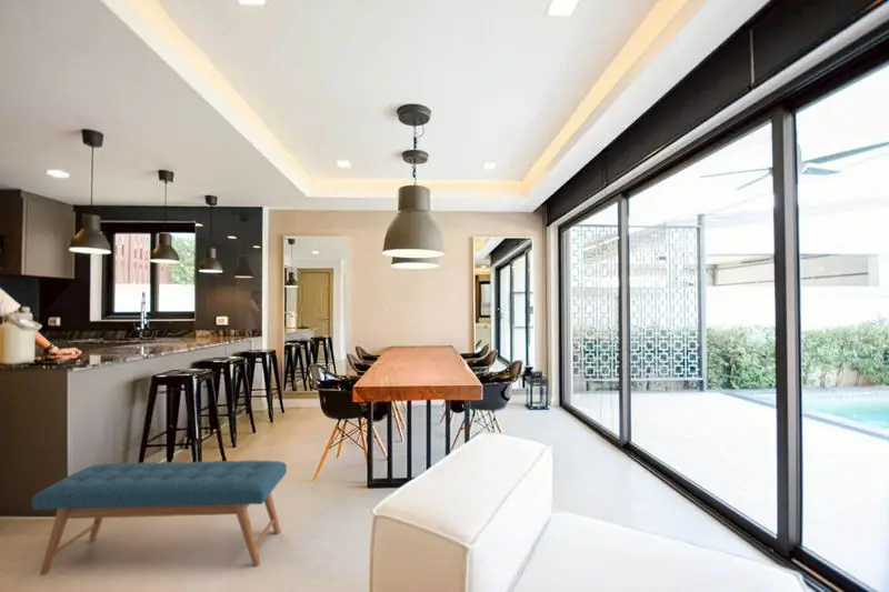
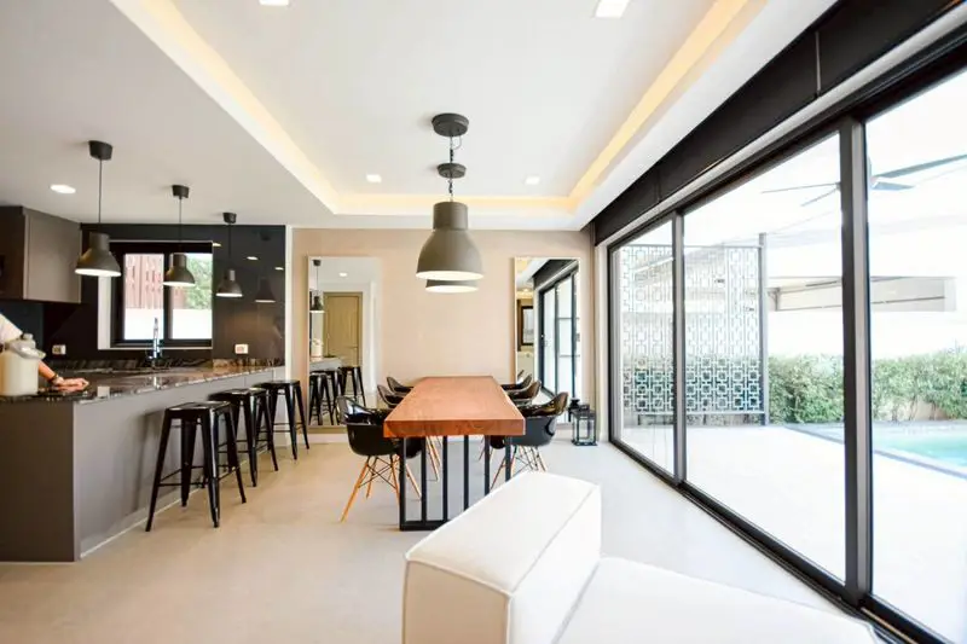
- bench (170, 511)
